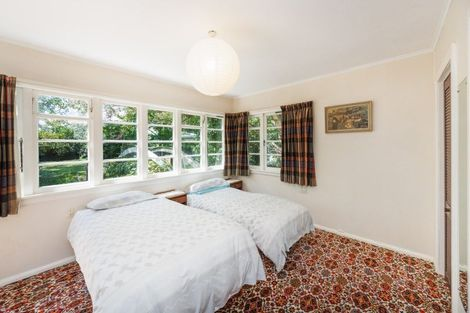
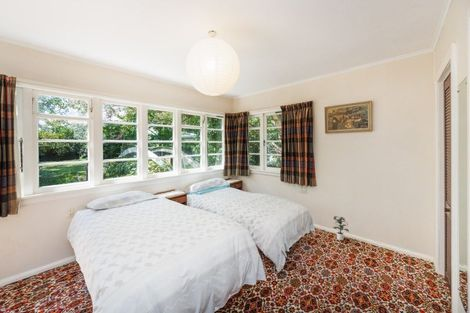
+ potted plant (342, 227)
